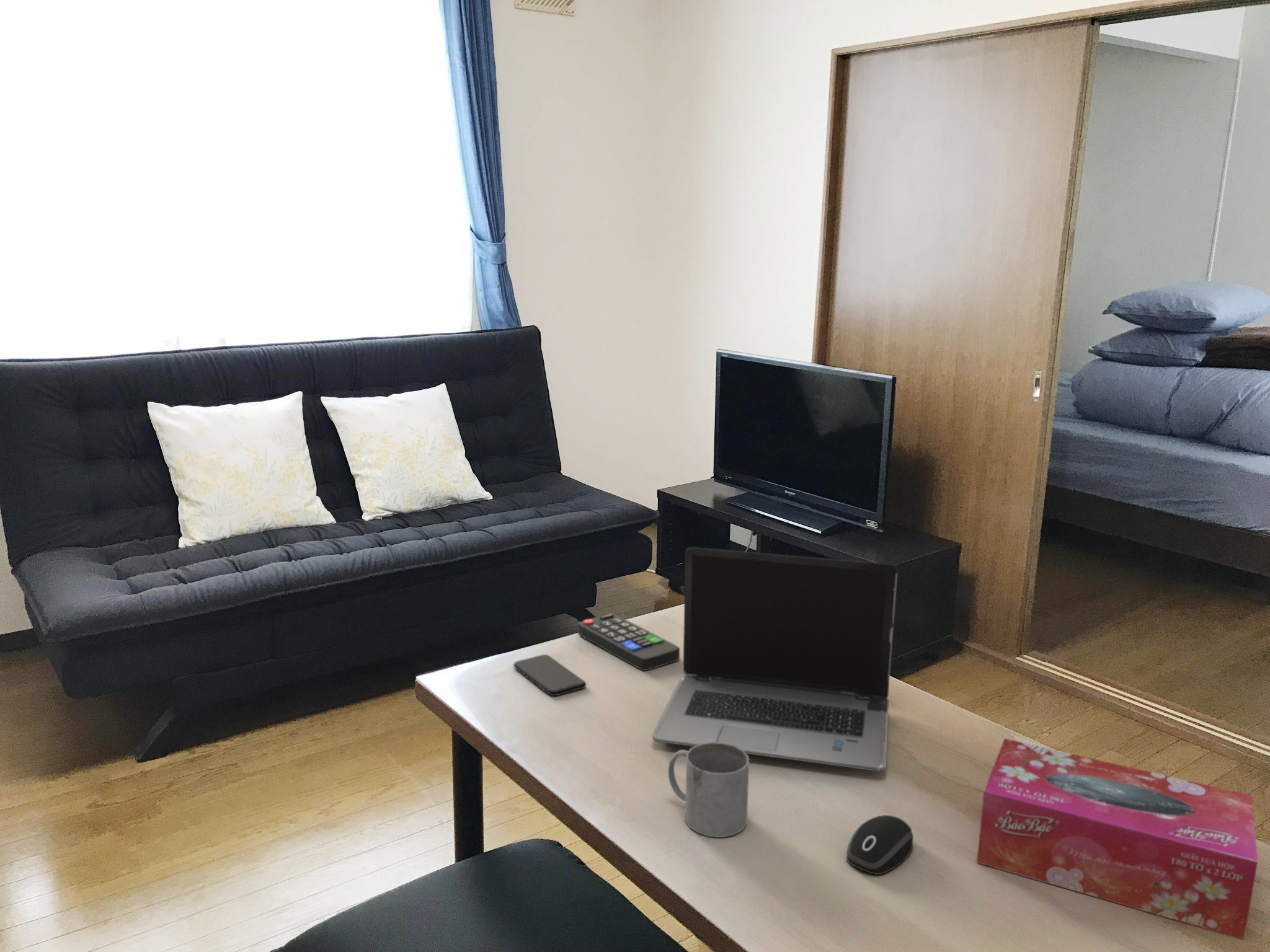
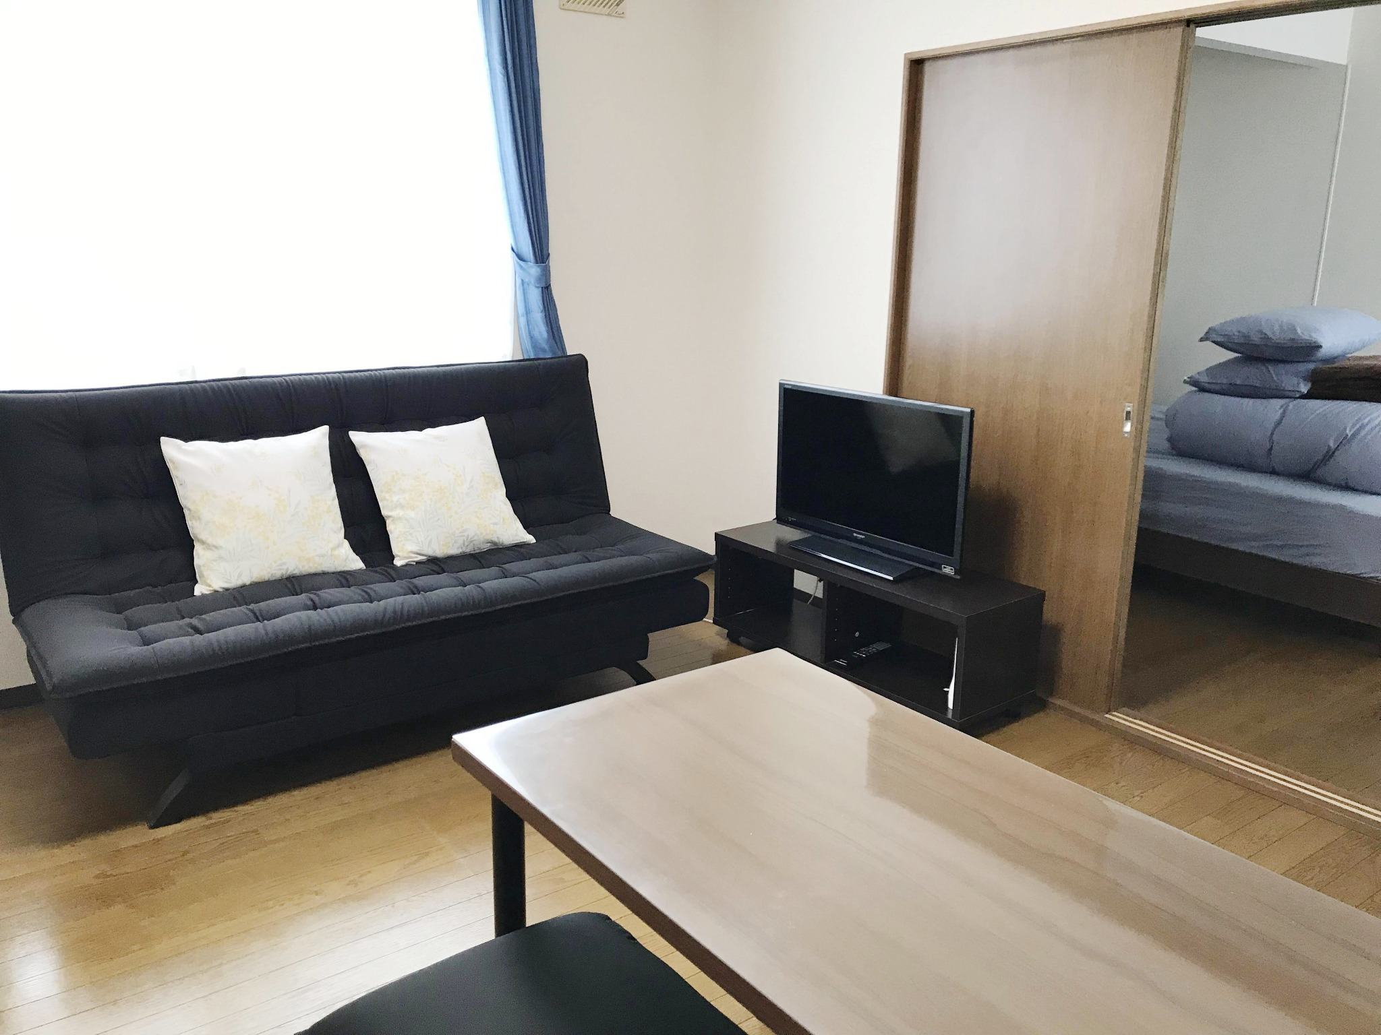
- computer mouse (882, 837)
- remote control (627, 640)
- tissue box (1112, 829)
- smartphone (549, 674)
- mug (705, 784)
- laptop computer (777, 654)
